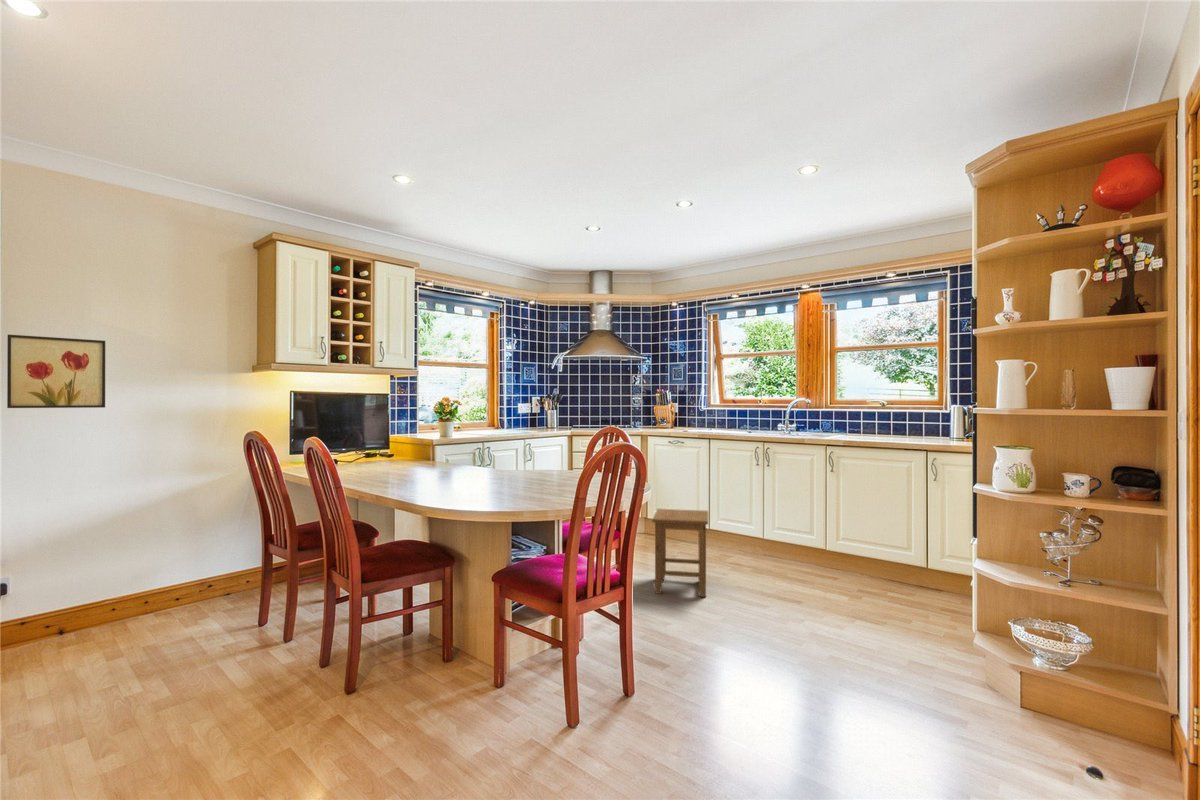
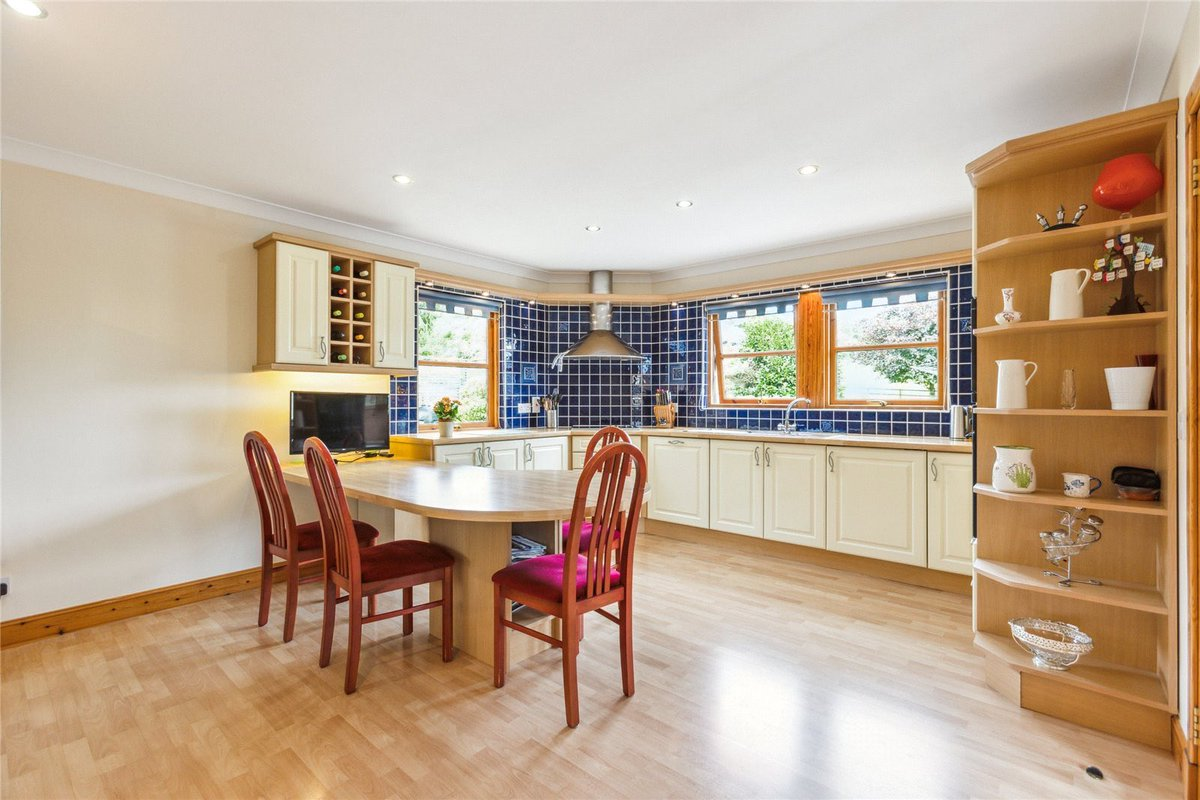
- wall art (58, 372)
- stool (681, 559)
